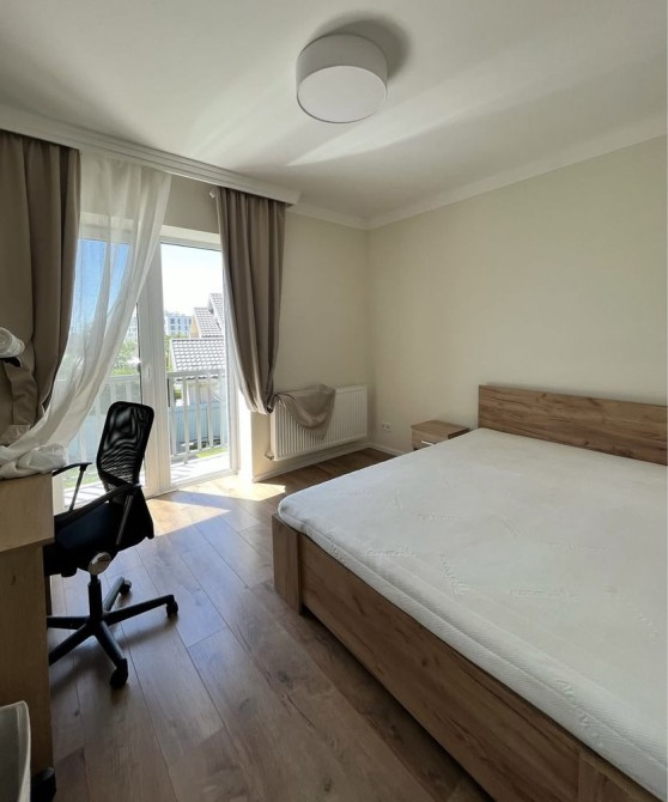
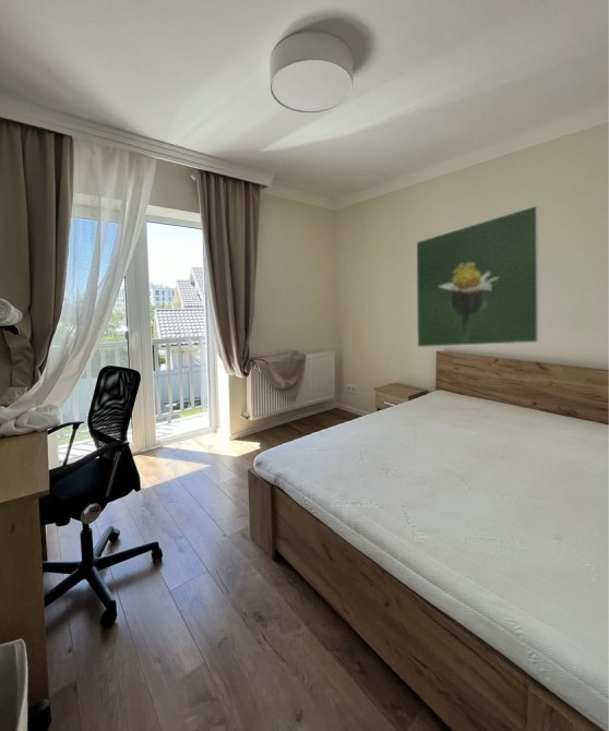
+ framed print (469, 286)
